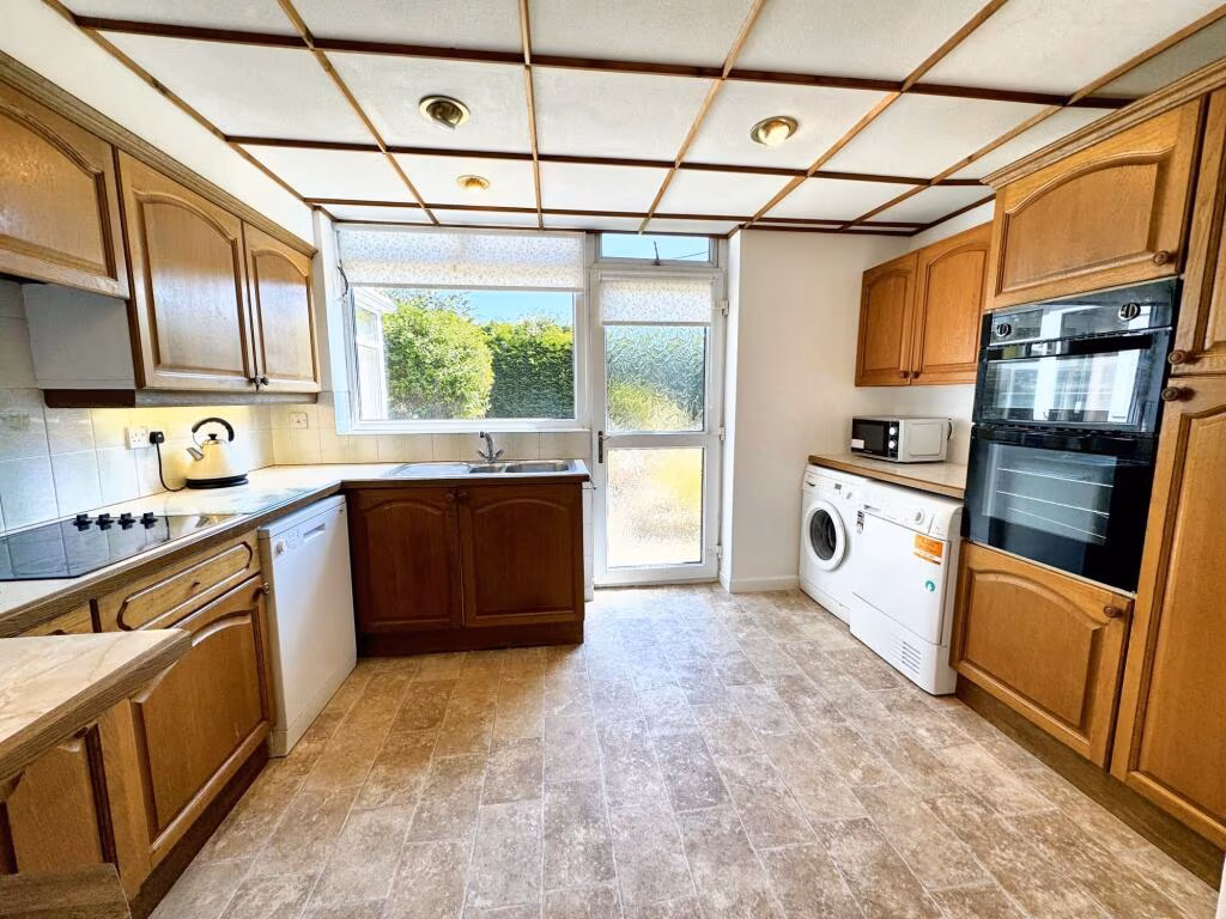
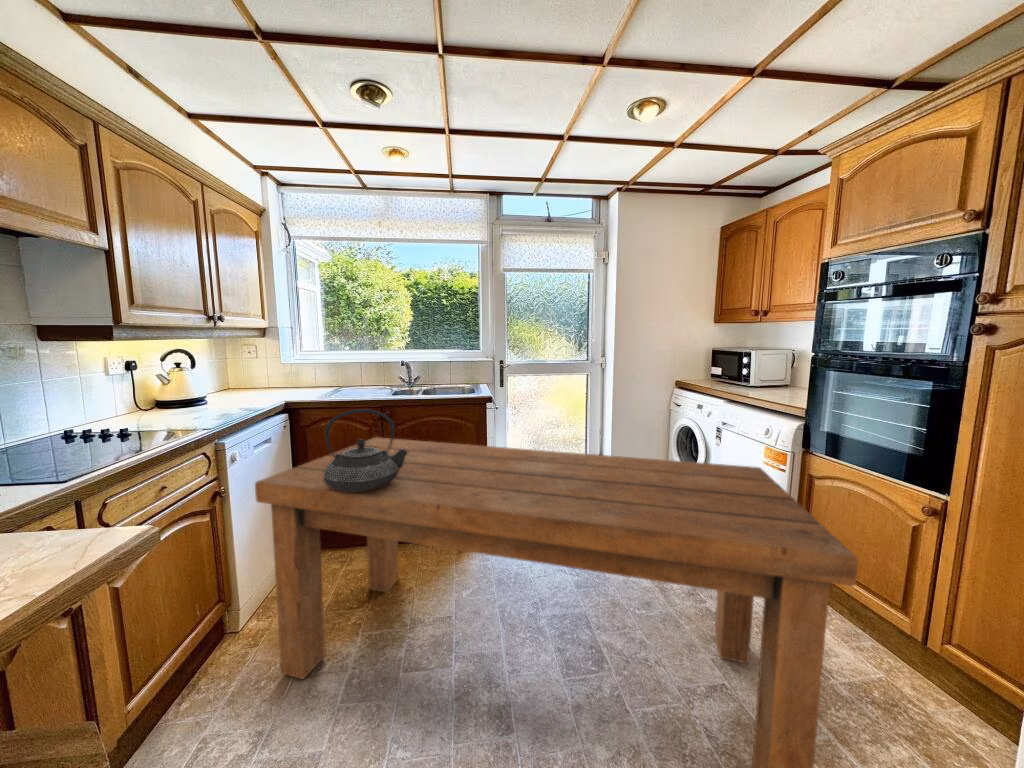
+ teapot (366, 447)
+ dining table (523, 560)
